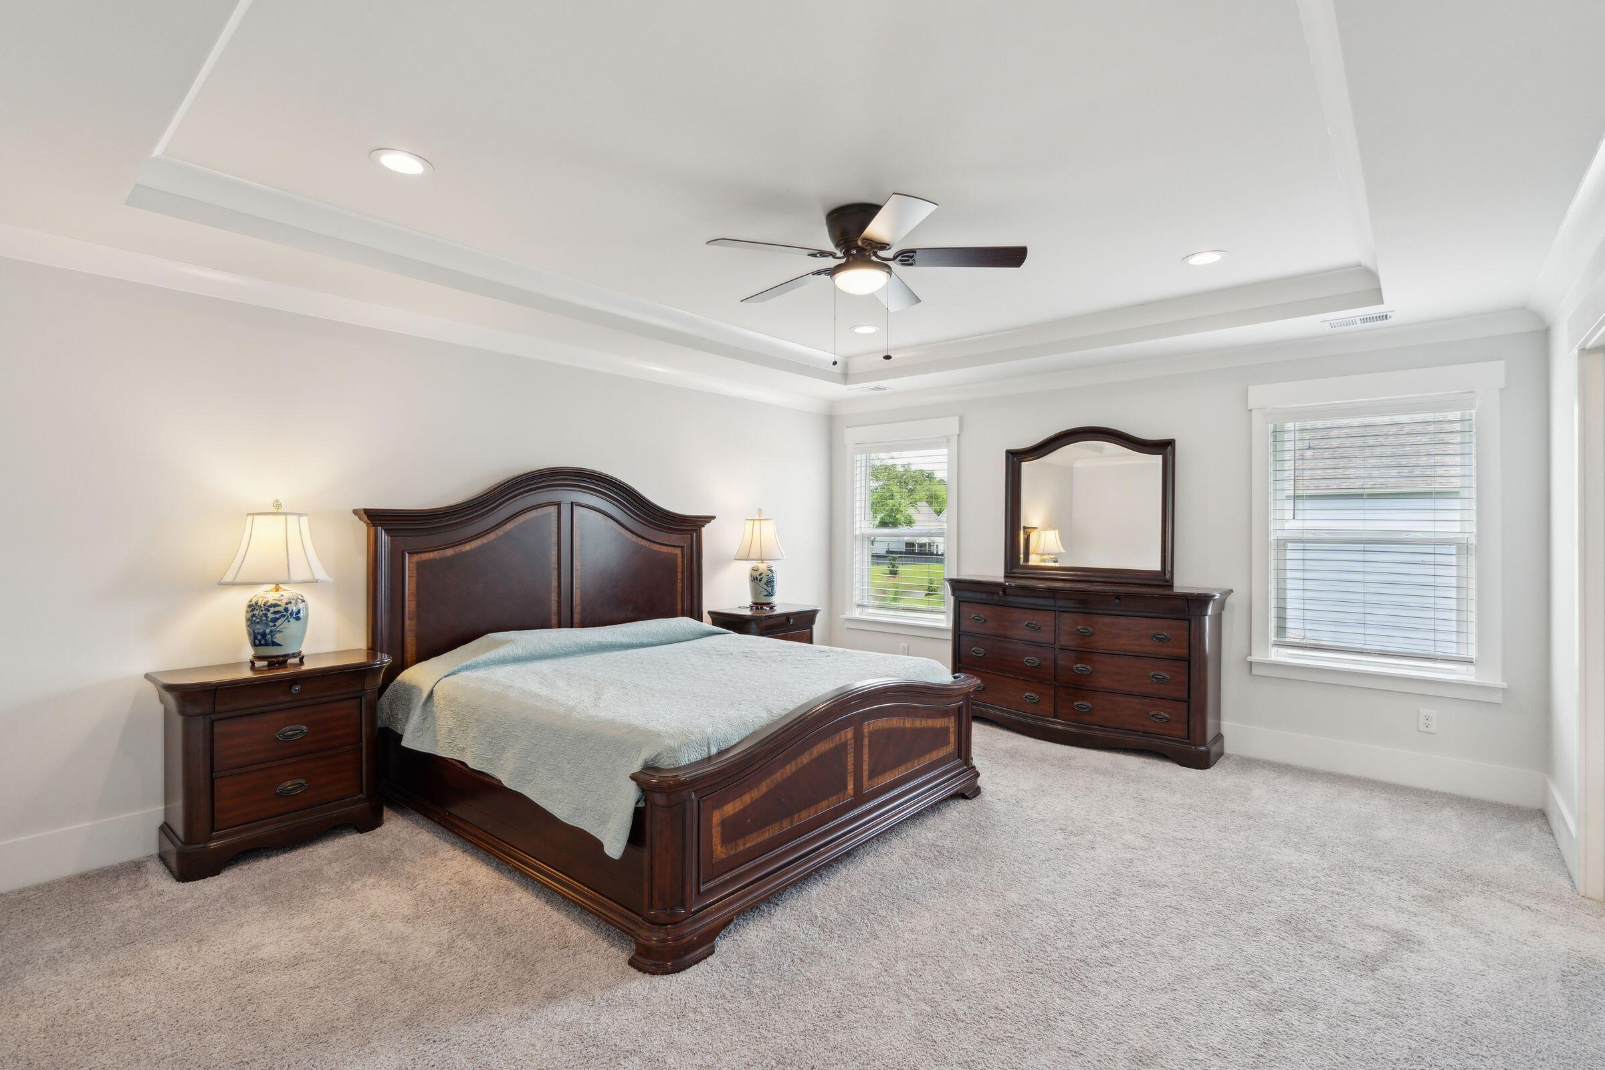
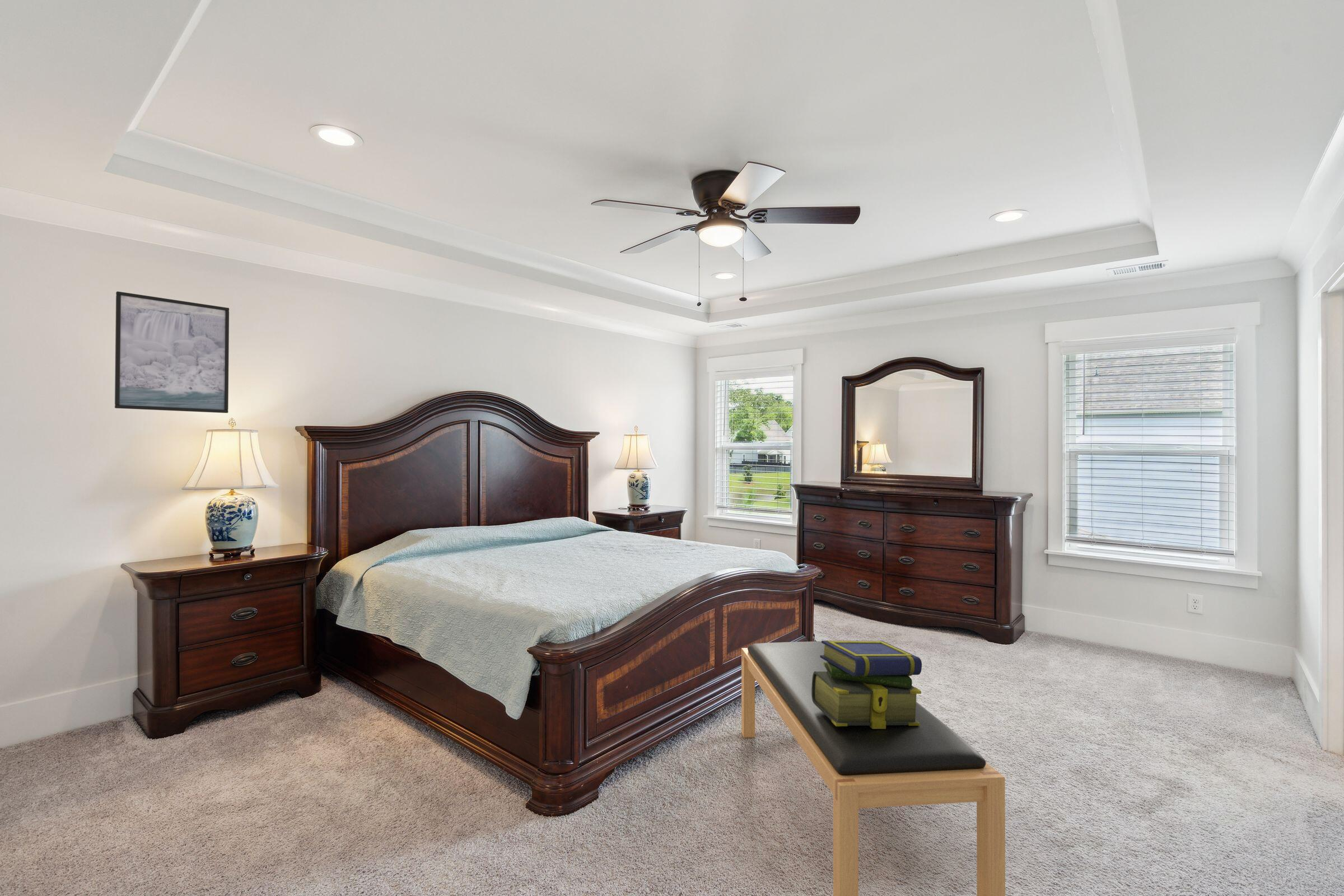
+ stack of books (866, 678)
+ bench (840, 744)
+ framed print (175, 355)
